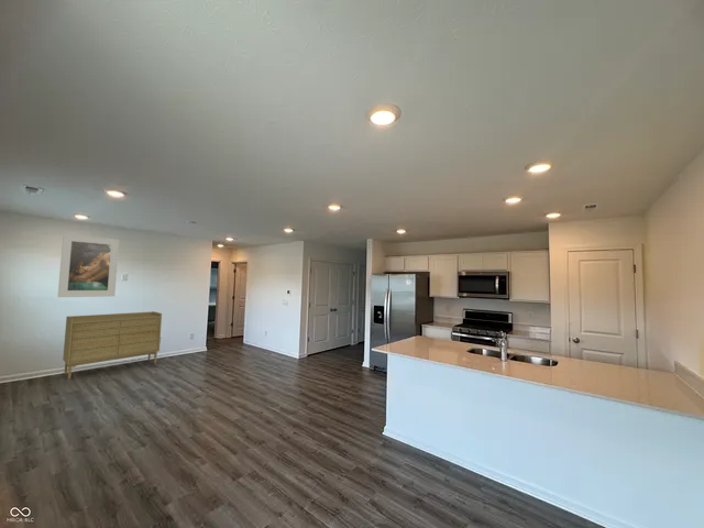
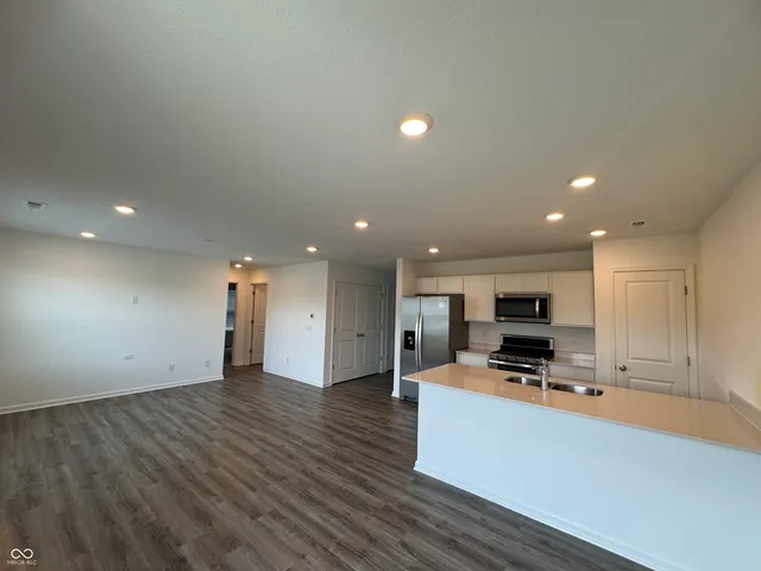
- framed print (90, 266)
- sideboard (114, 341)
